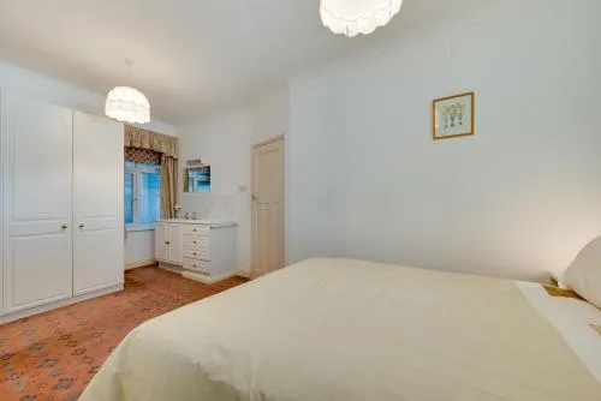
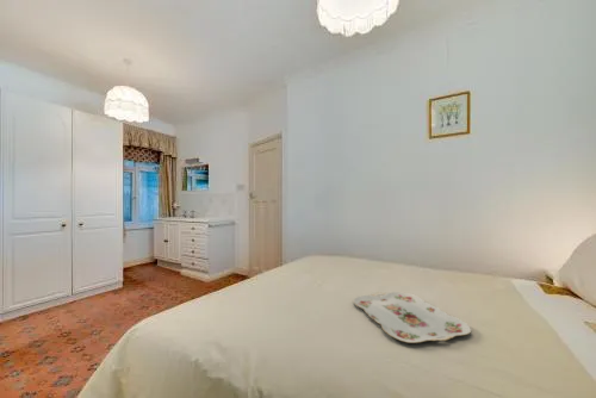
+ serving tray (404, 313)
